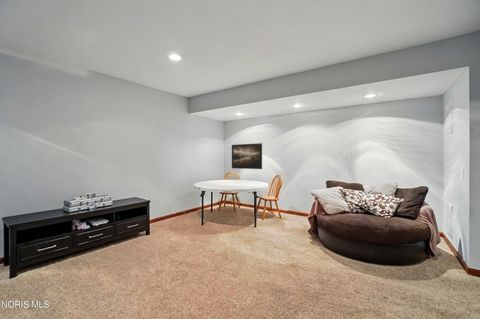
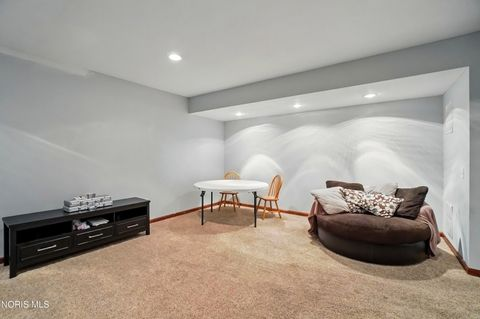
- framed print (246, 156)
